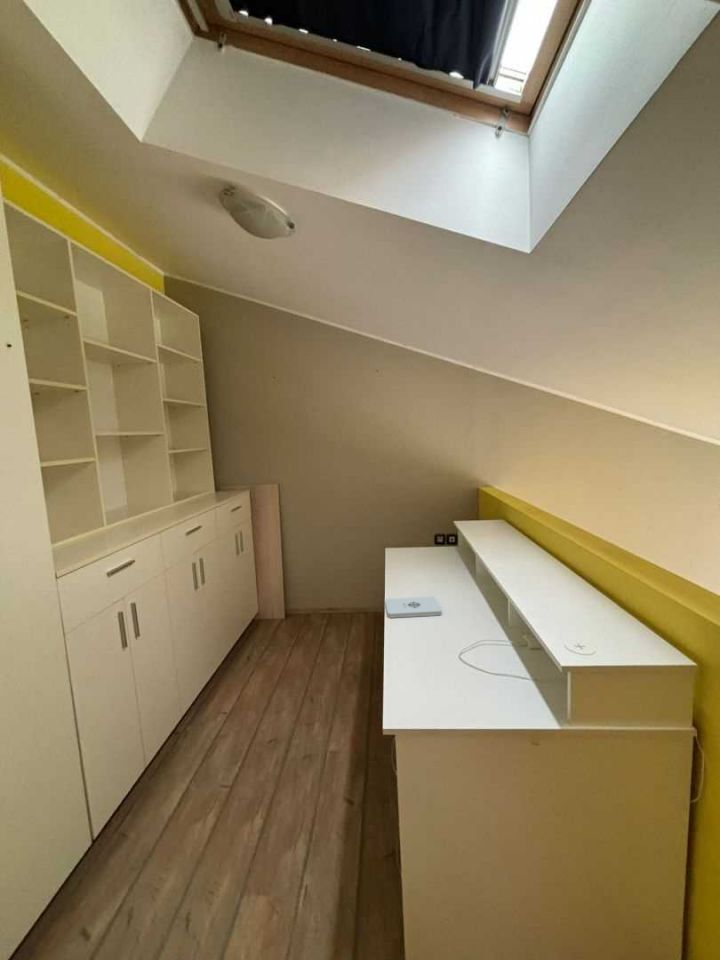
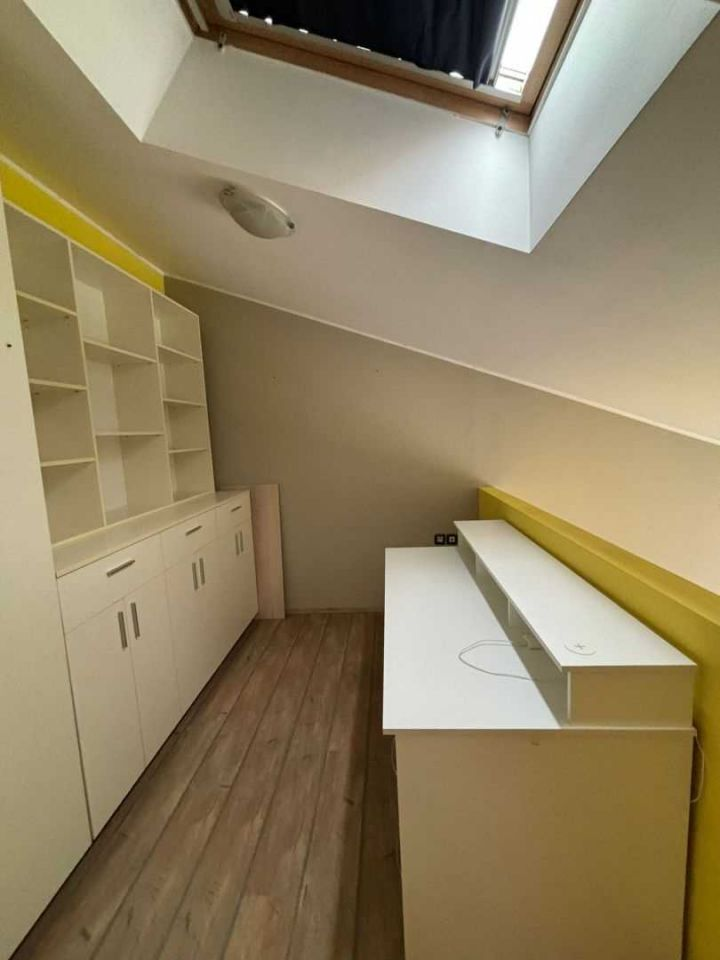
- notepad (412, 606)
